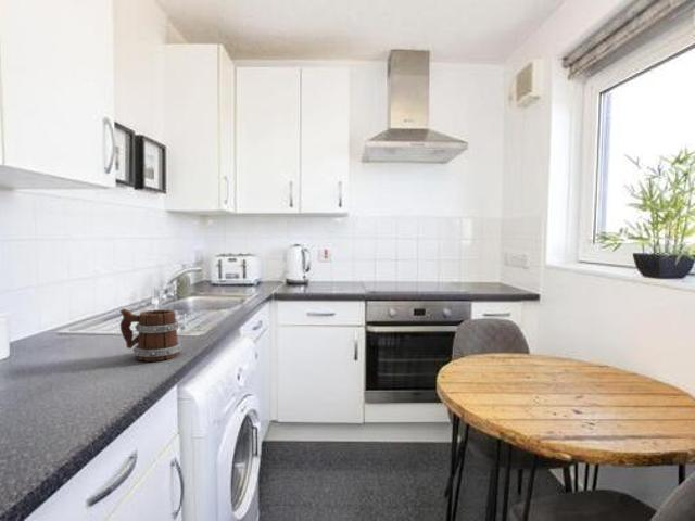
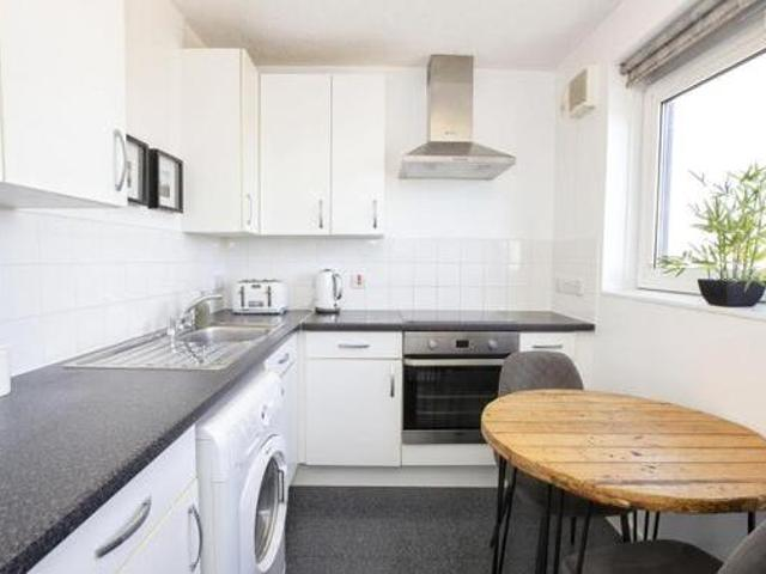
- mug (151, 332)
